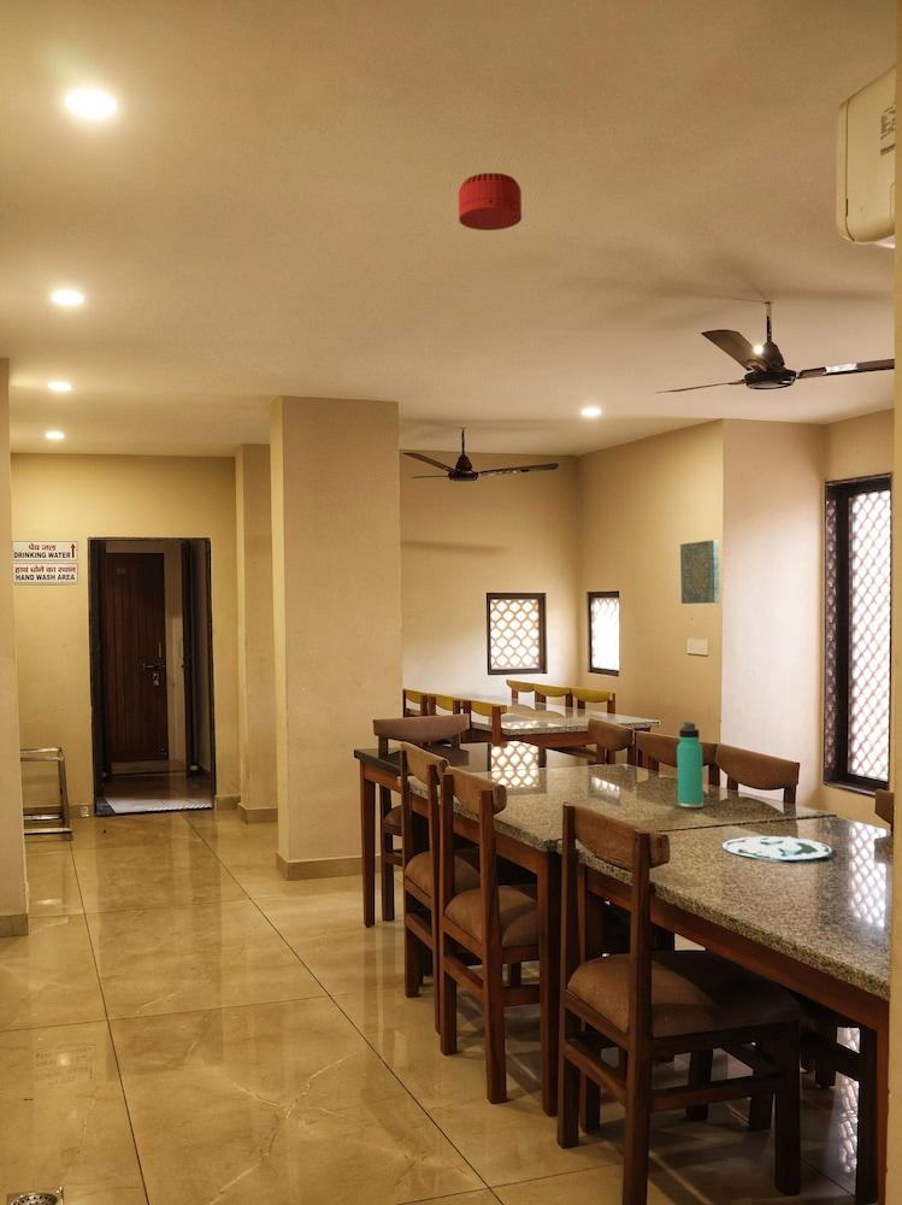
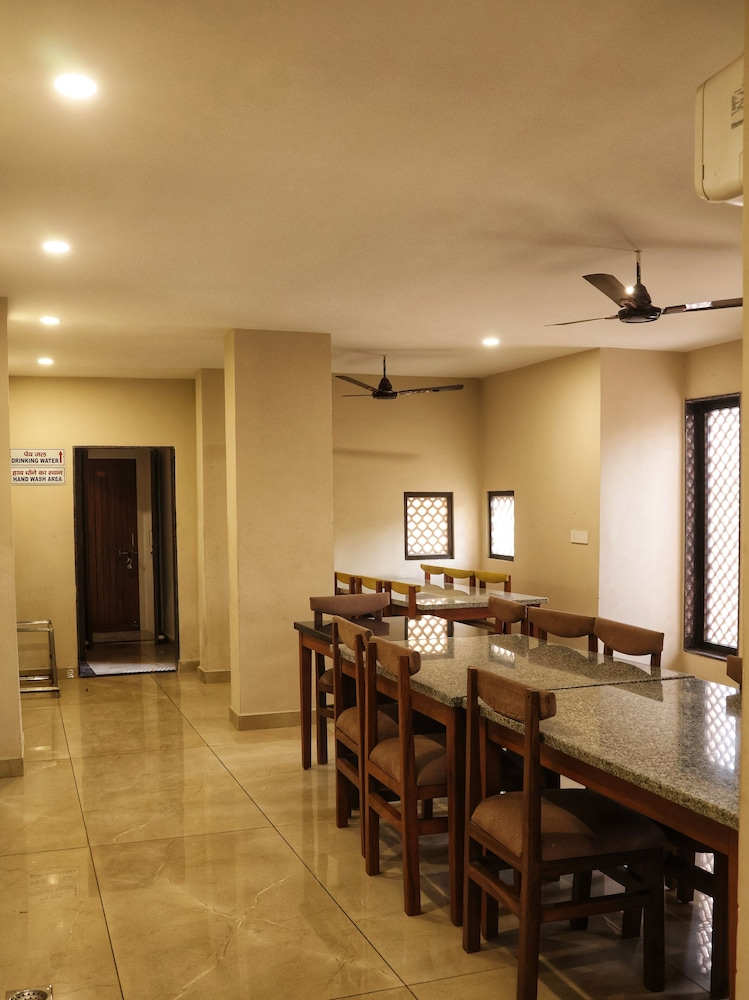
- plate (776, 842)
- smoke detector (489, 200)
- thermos bottle (689, 764)
- wall art (698, 572)
